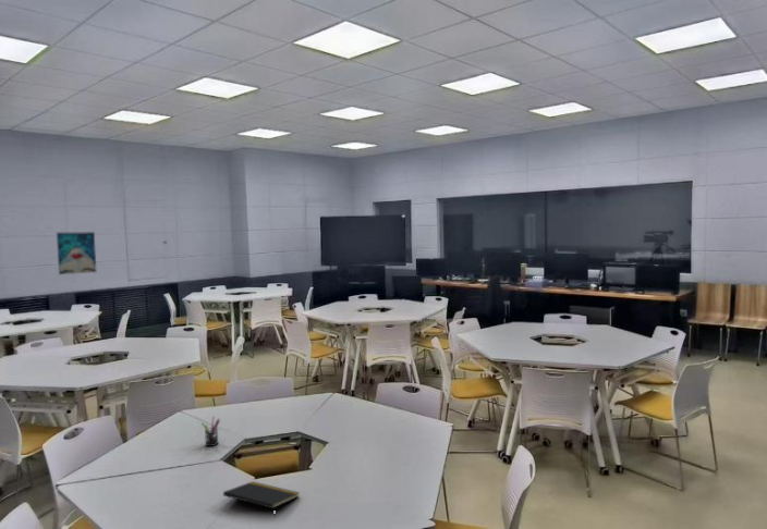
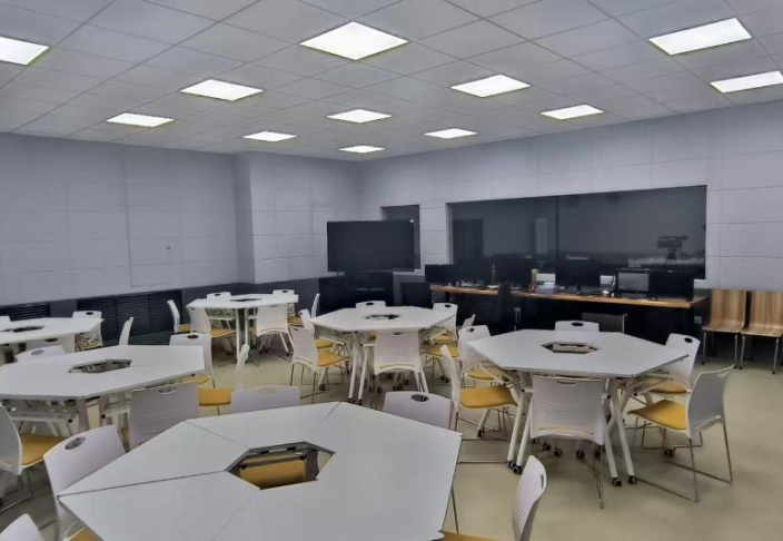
- notepad (261, 493)
- pen holder (209, 430)
- wall art (76, 253)
